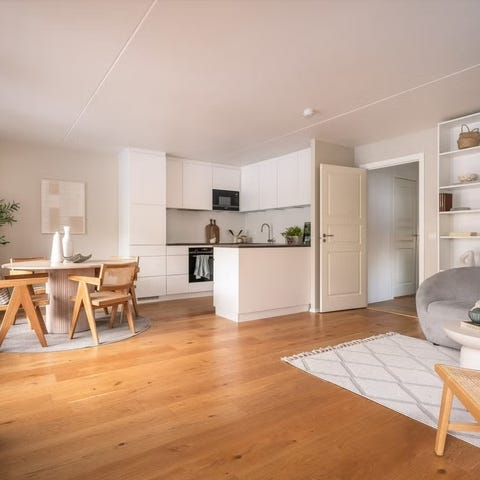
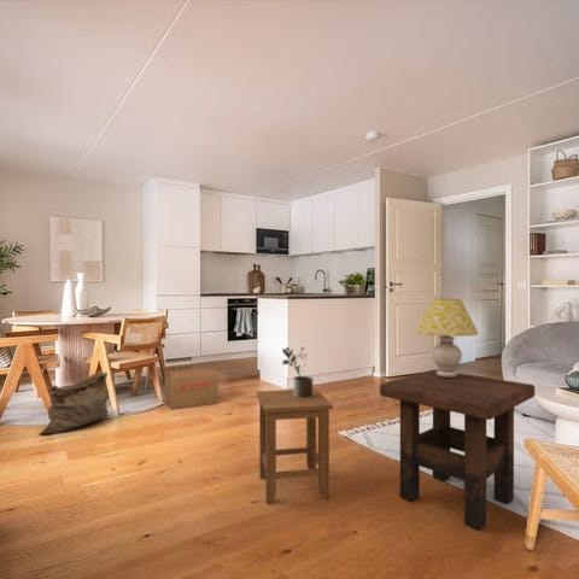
+ potted plant (298, 370)
+ bag (78, 400)
+ cardboard box (191, 386)
+ table lamp (446, 338)
+ side table (456, 440)
+ stool (292, 449)
